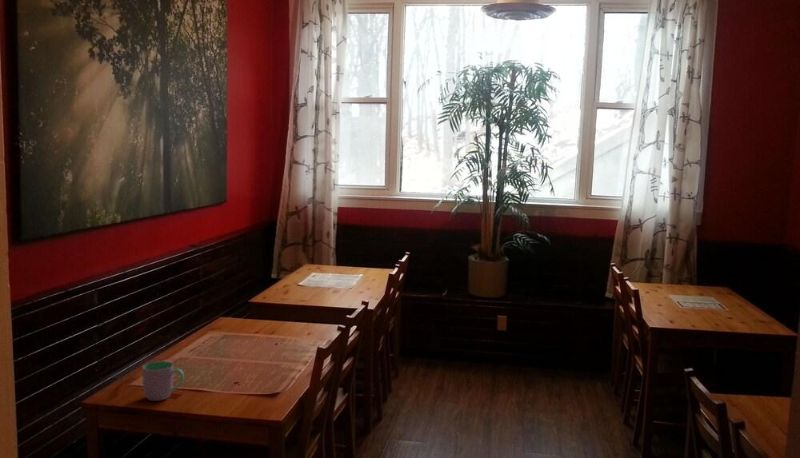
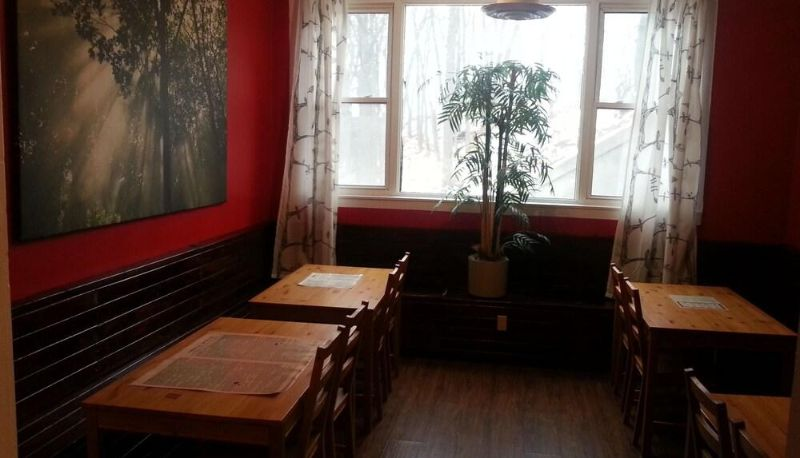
- cup (163, 381)
